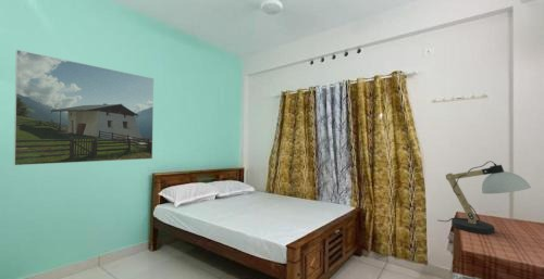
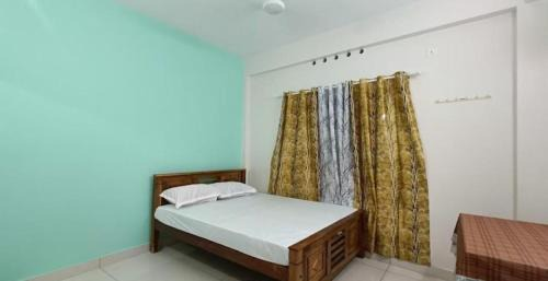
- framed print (96, 114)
- desk lamp (482, 192)
